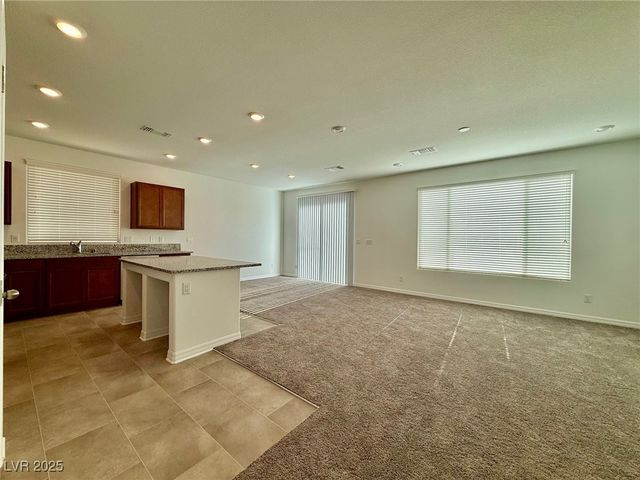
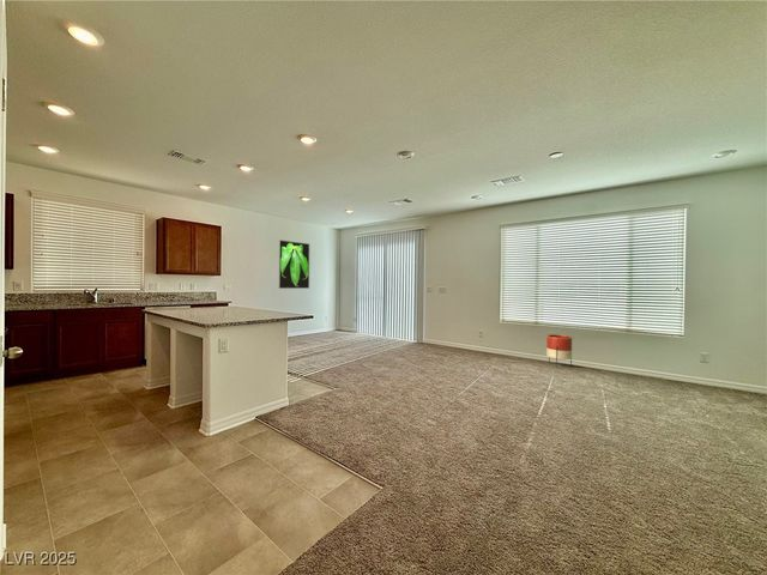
+ planter (558, 351)
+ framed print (295, 265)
